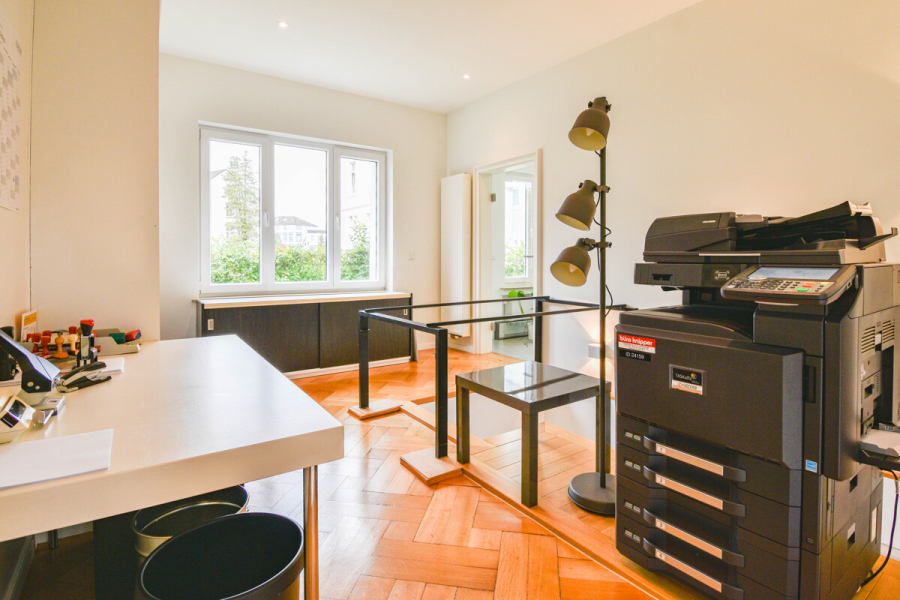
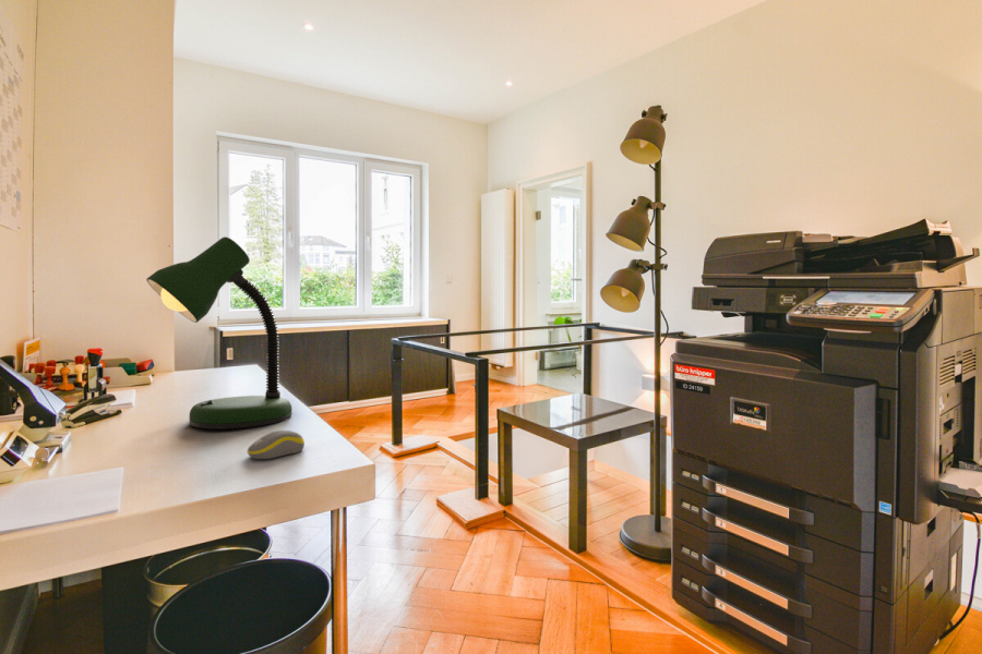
+ computer mouse (276, 443)
+ desk lamp (207, 312)
